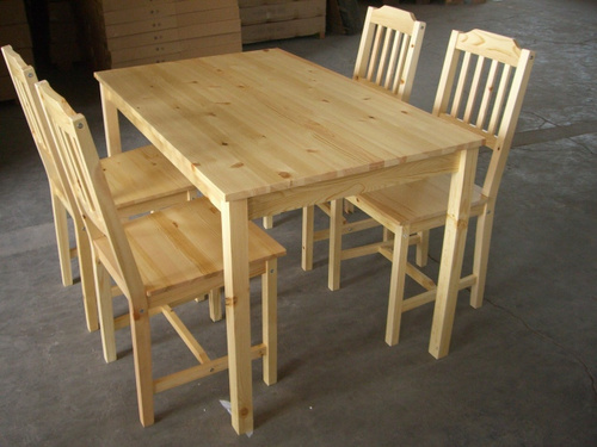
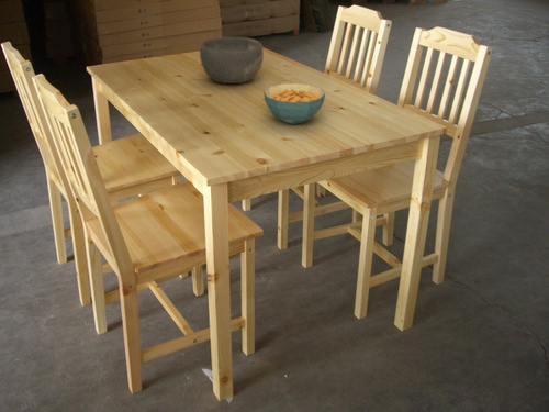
+ bowl (232, 62)
+ cereal bowl (293, 107)
